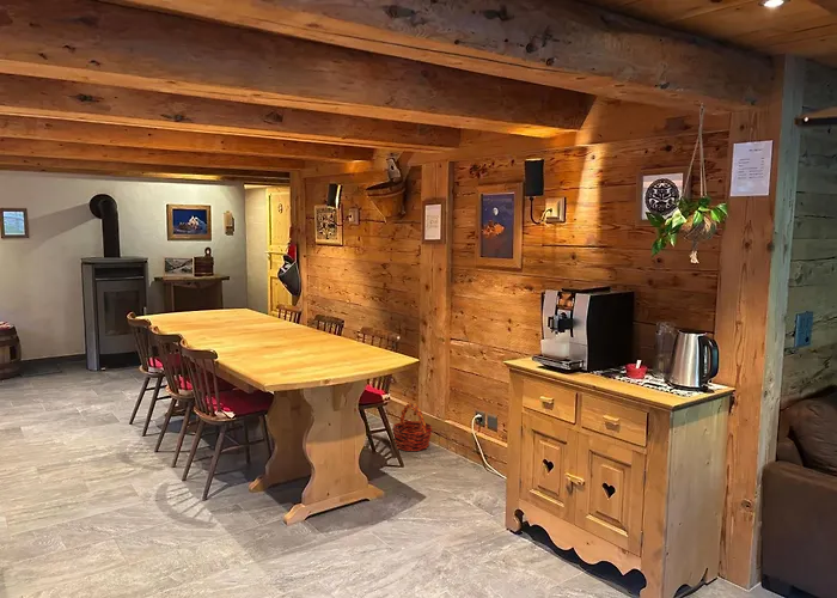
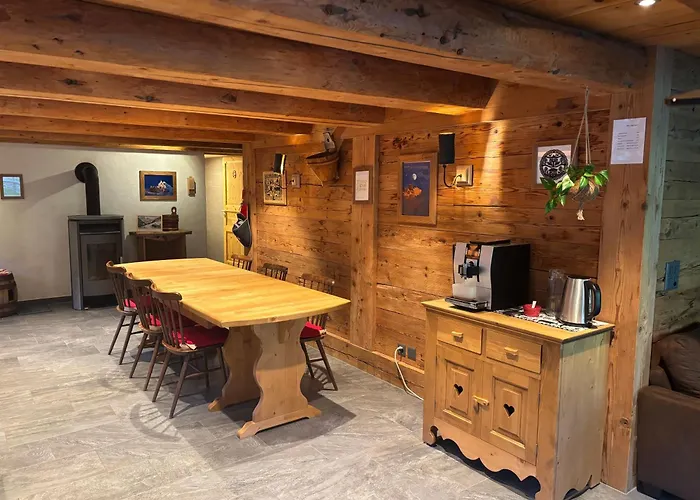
- basket (411, 425)
